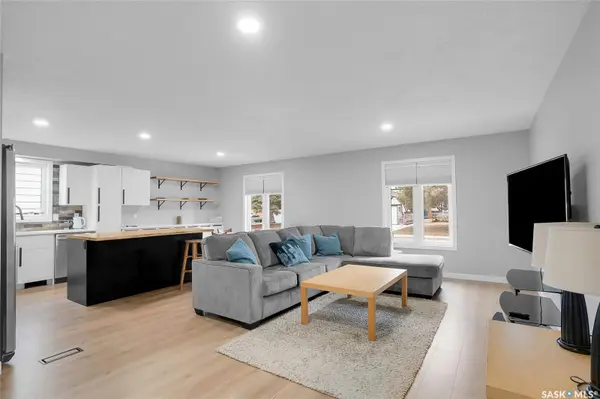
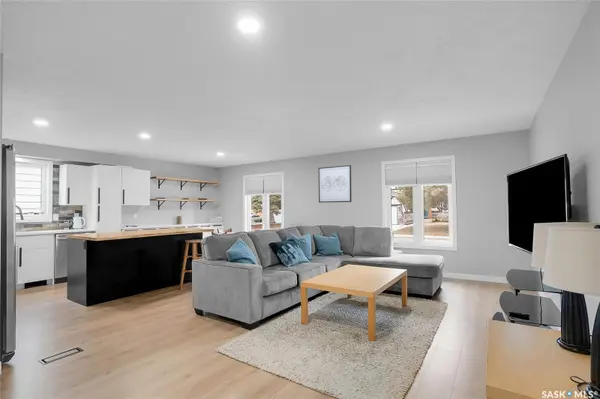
+ wall art (334, 184)
